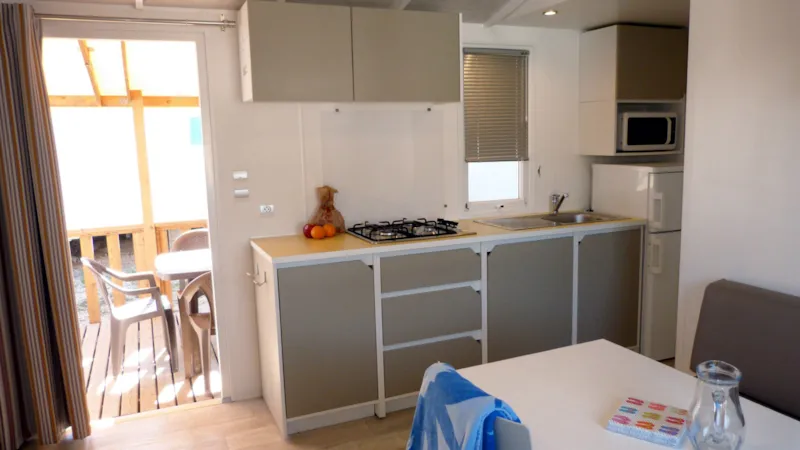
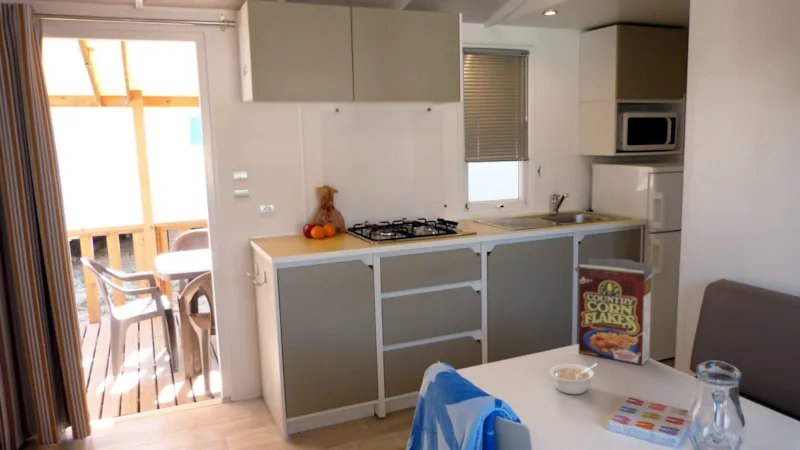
+ legume (572, 377)
+ cereal box (613, 308)
